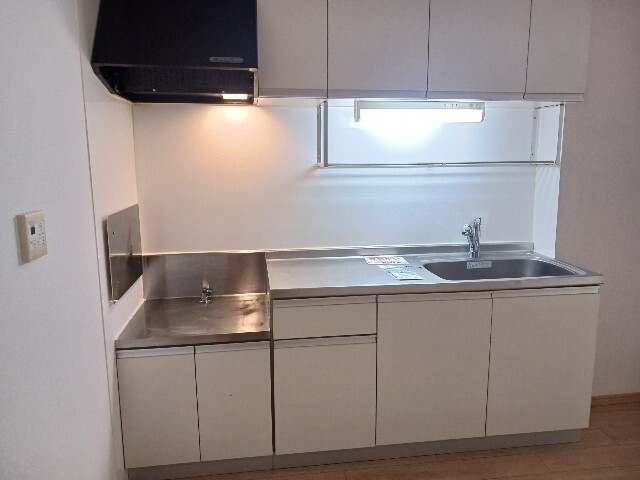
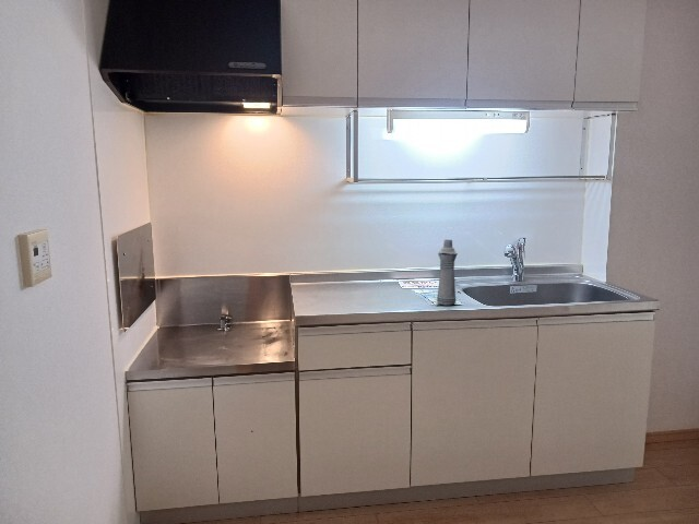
+ bottle (447, 272)
